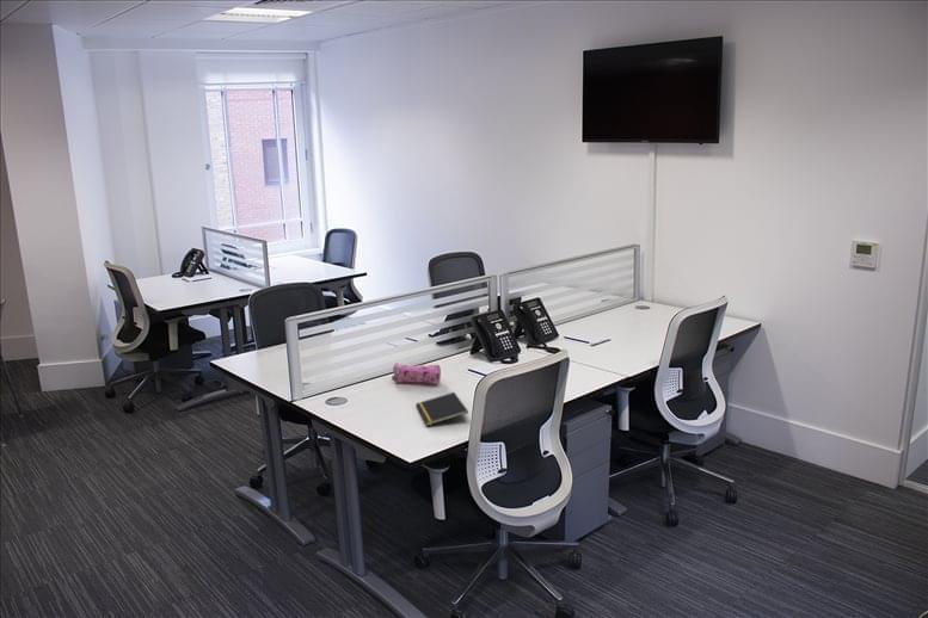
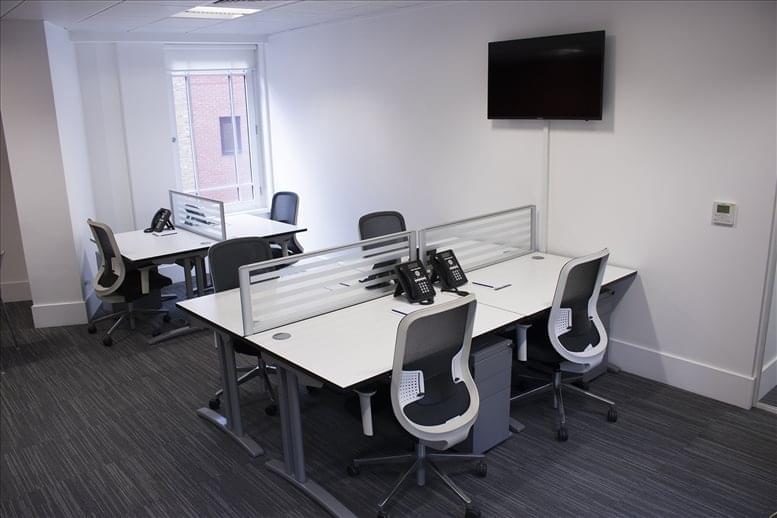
- notepad (441, 408)
- pencil case (417, 372)
